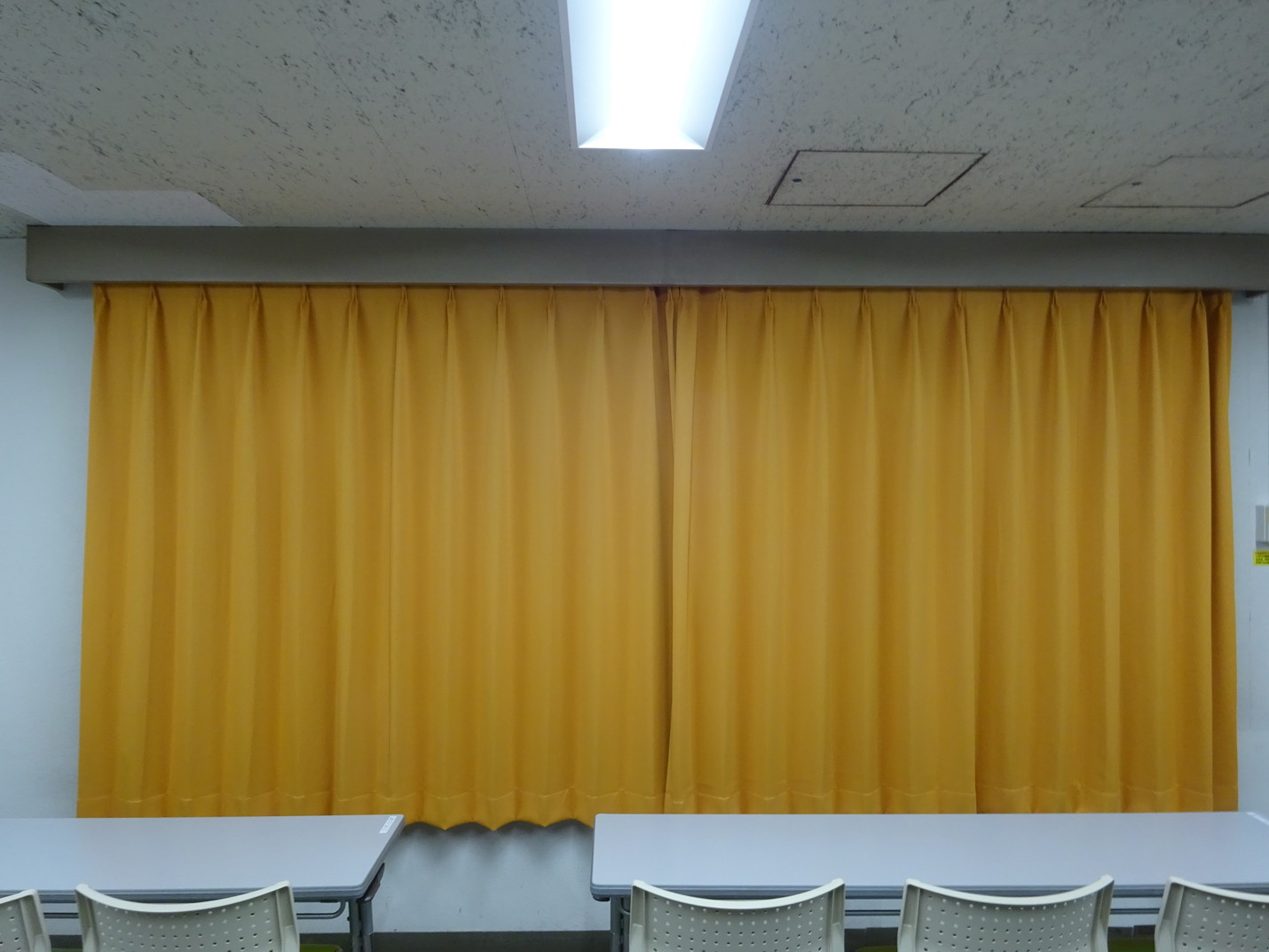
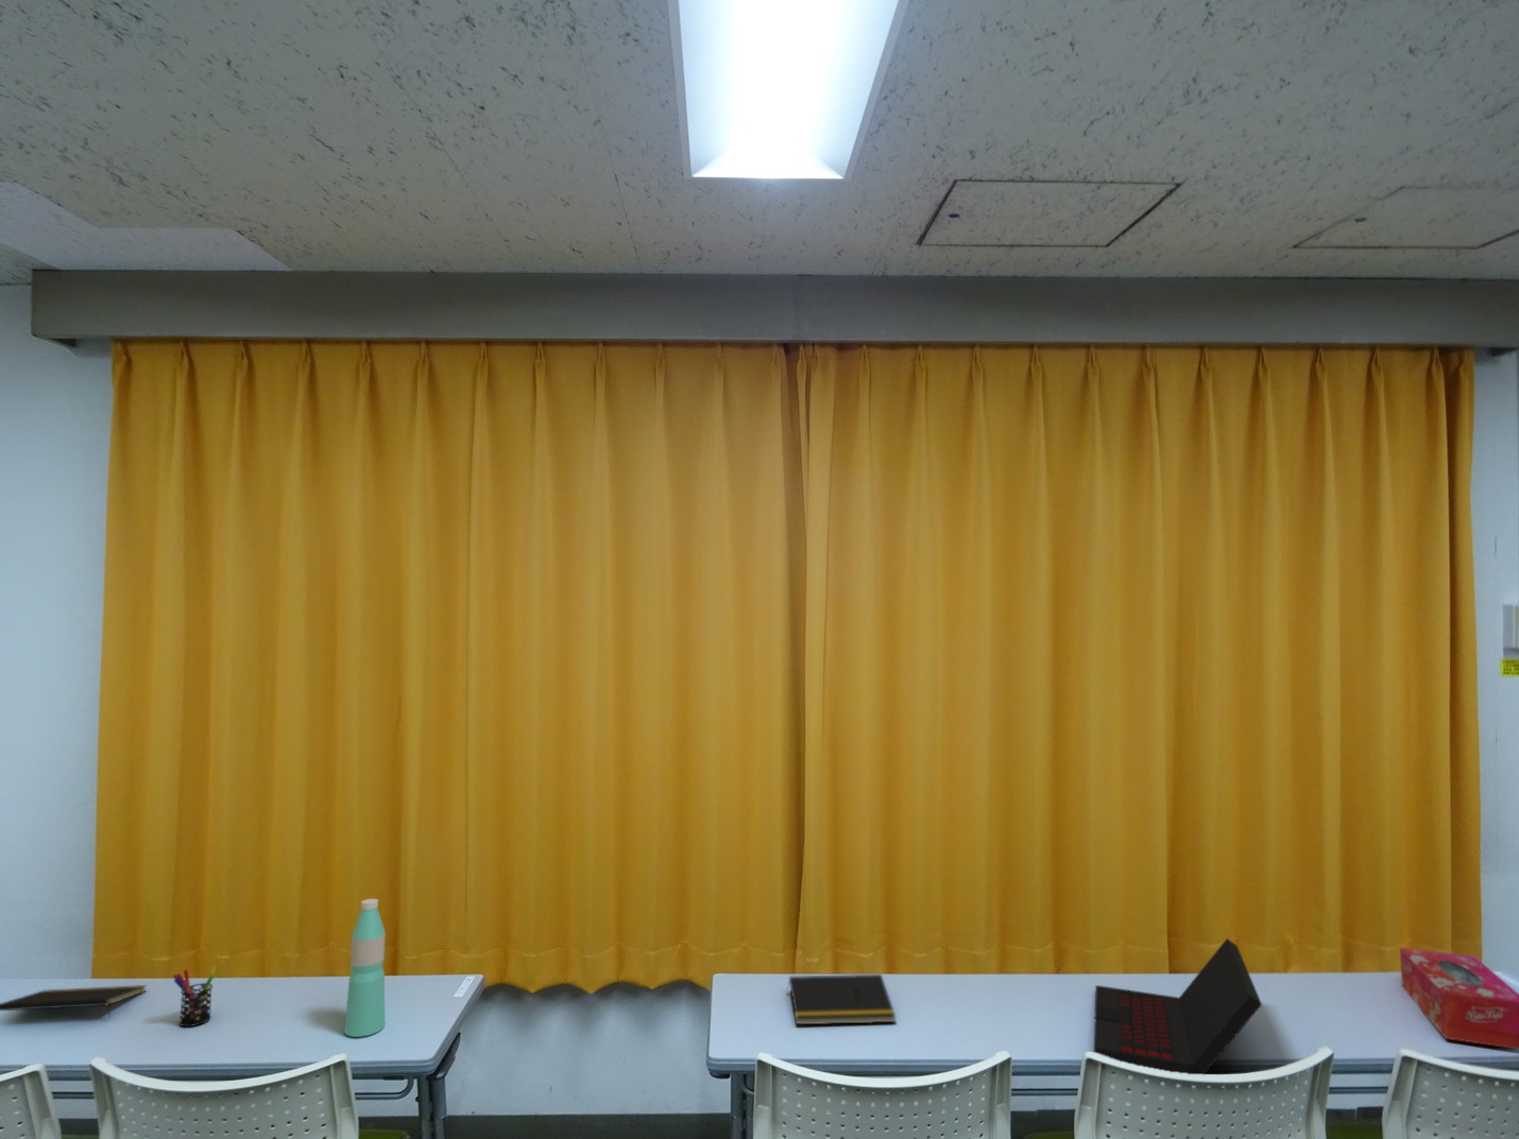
+ water bottle (366, 964)
+ notepad (840, 998)
+ notepad (74, 997)
+ pen holder (198, 993)
+ tissue box (1460, 994)
+ laptop (1169, 997)
